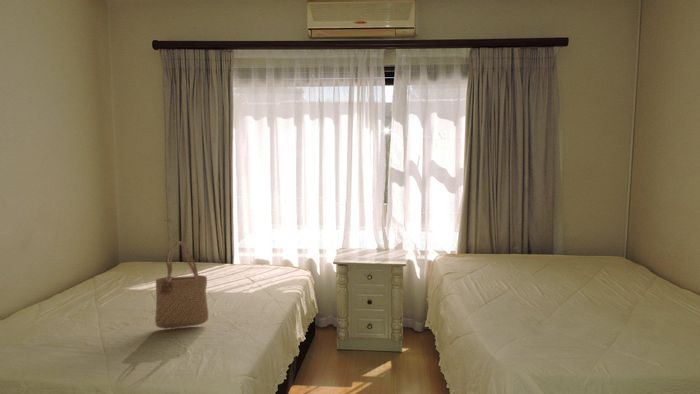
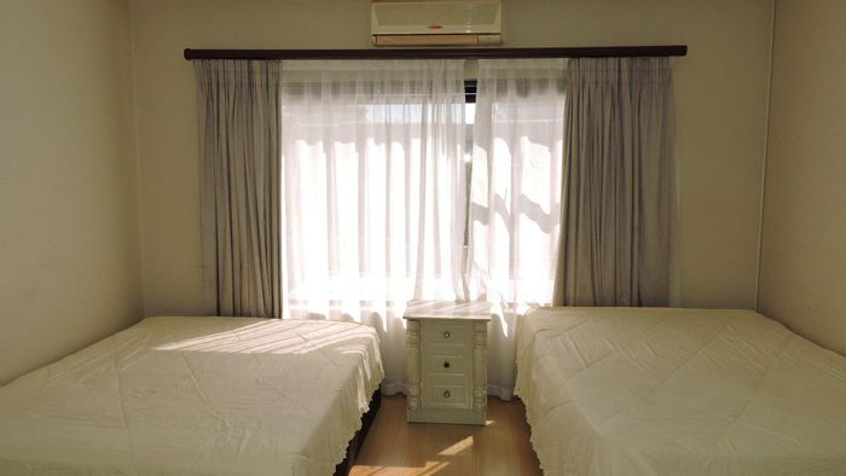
- tote bag (181, 284)
